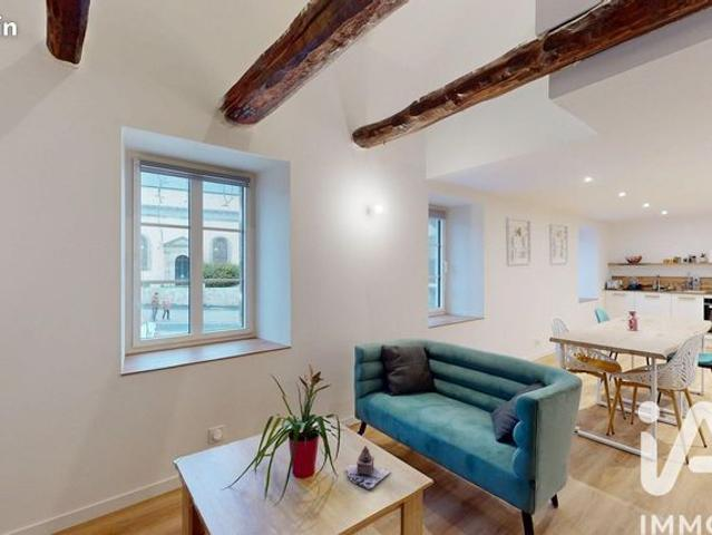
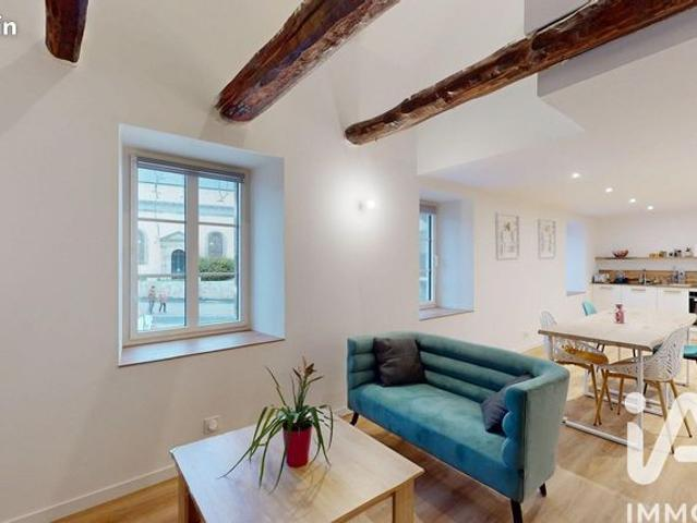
- teapot (364, 460)
